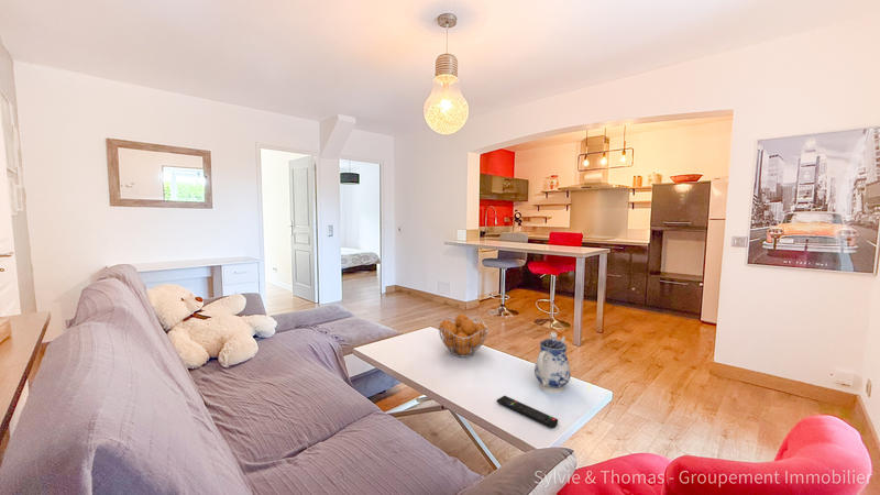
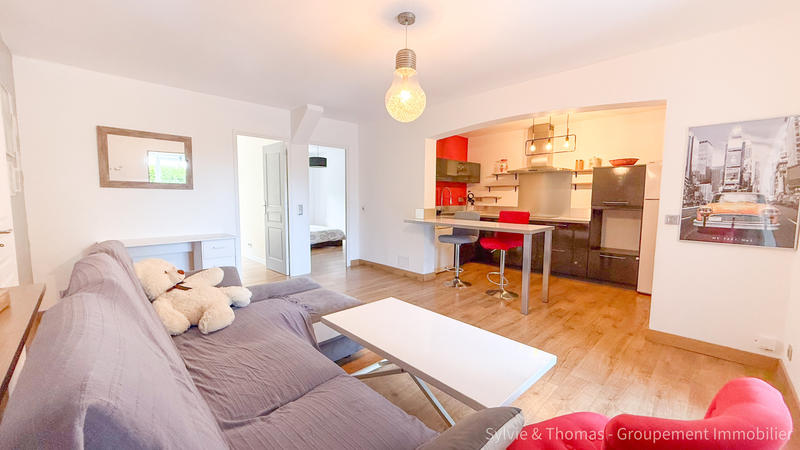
- remote control (526, 410)
- fruit basket (462, 334)
- teapot (552, 360)
